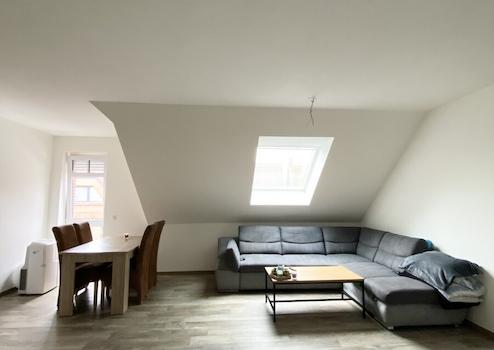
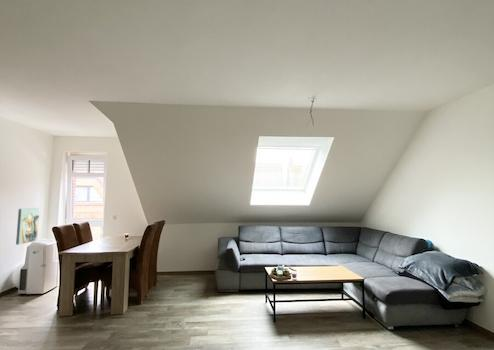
+ wall art (28, 225)
